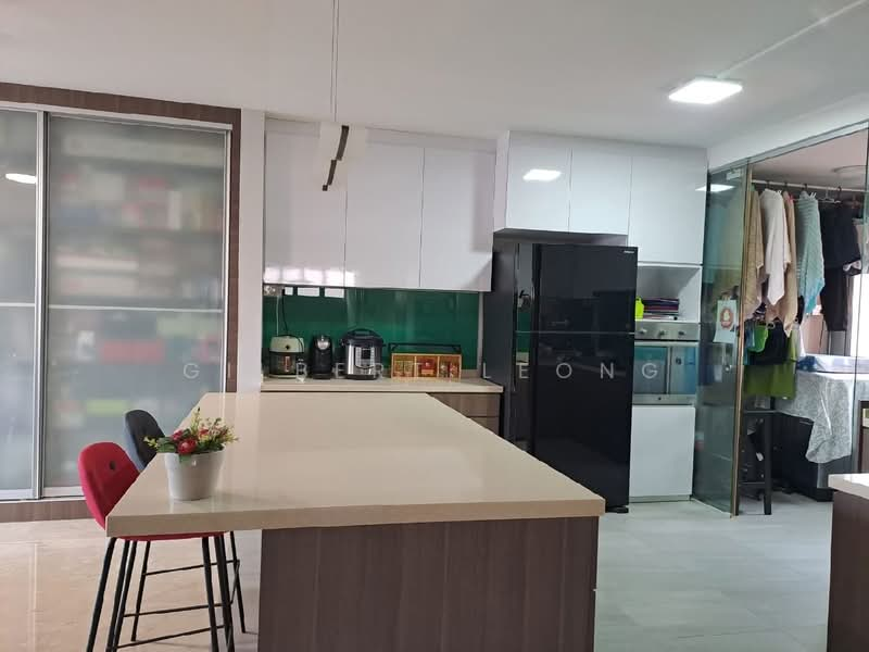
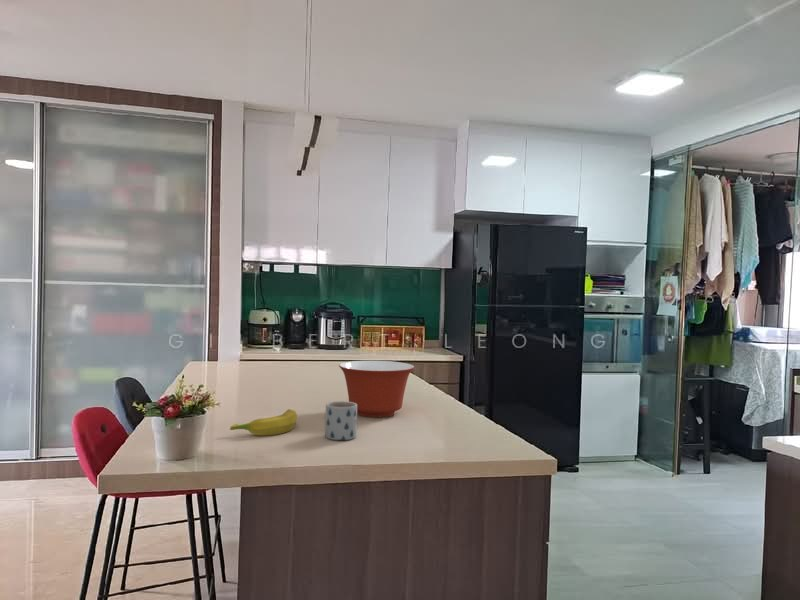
+ mug (340, 419)
+ banana (267, 421)
+ mixing bowl (376, 389)
